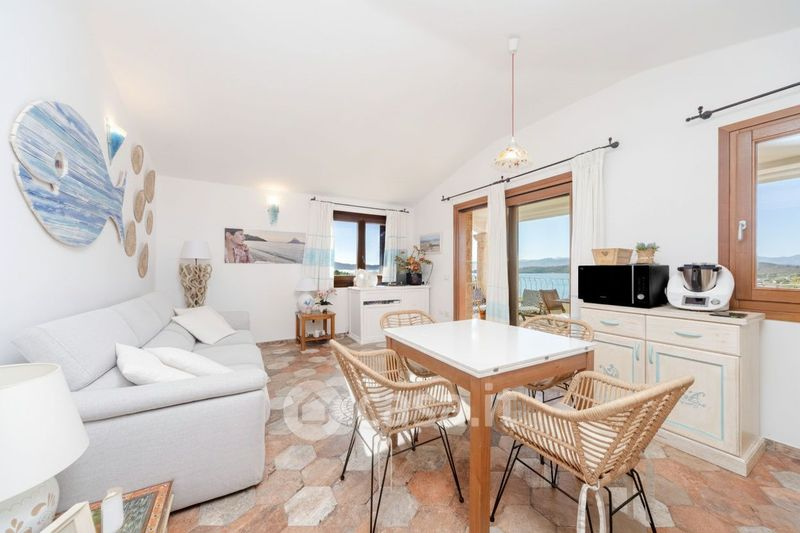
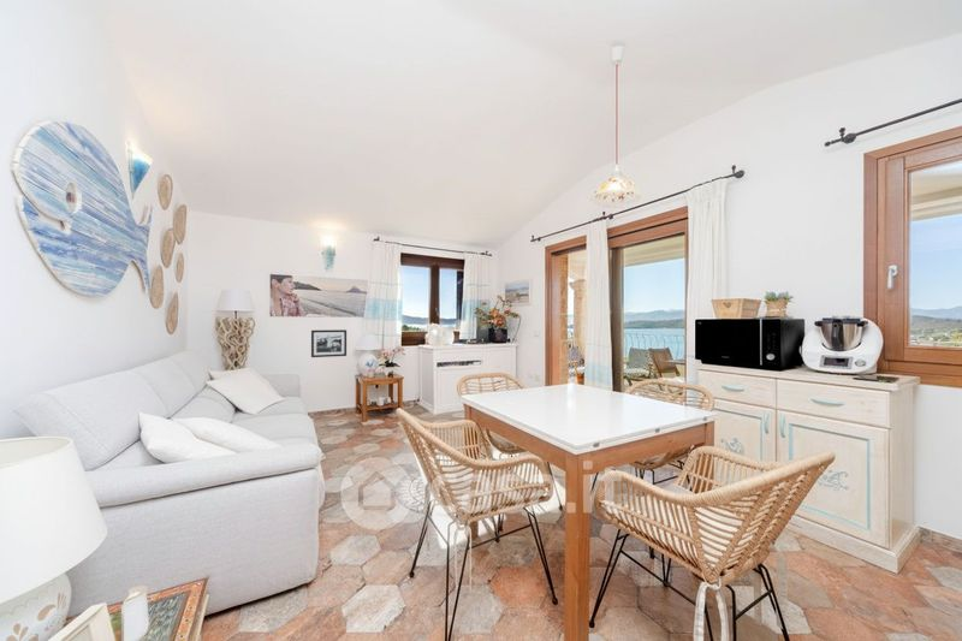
+ picture frame (328, 343)
